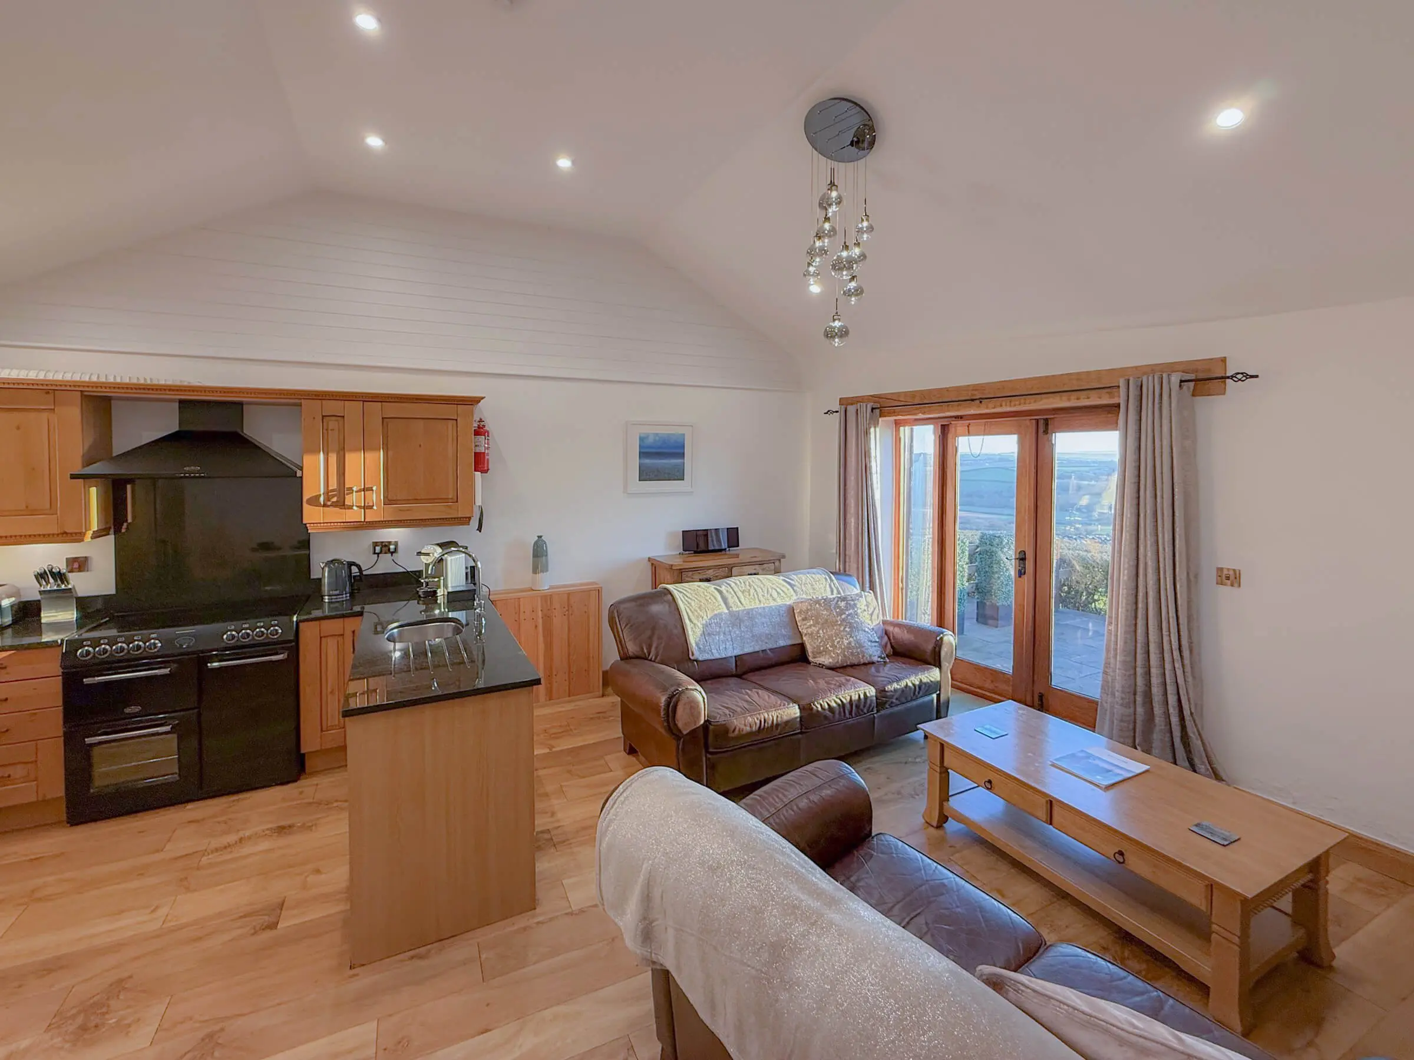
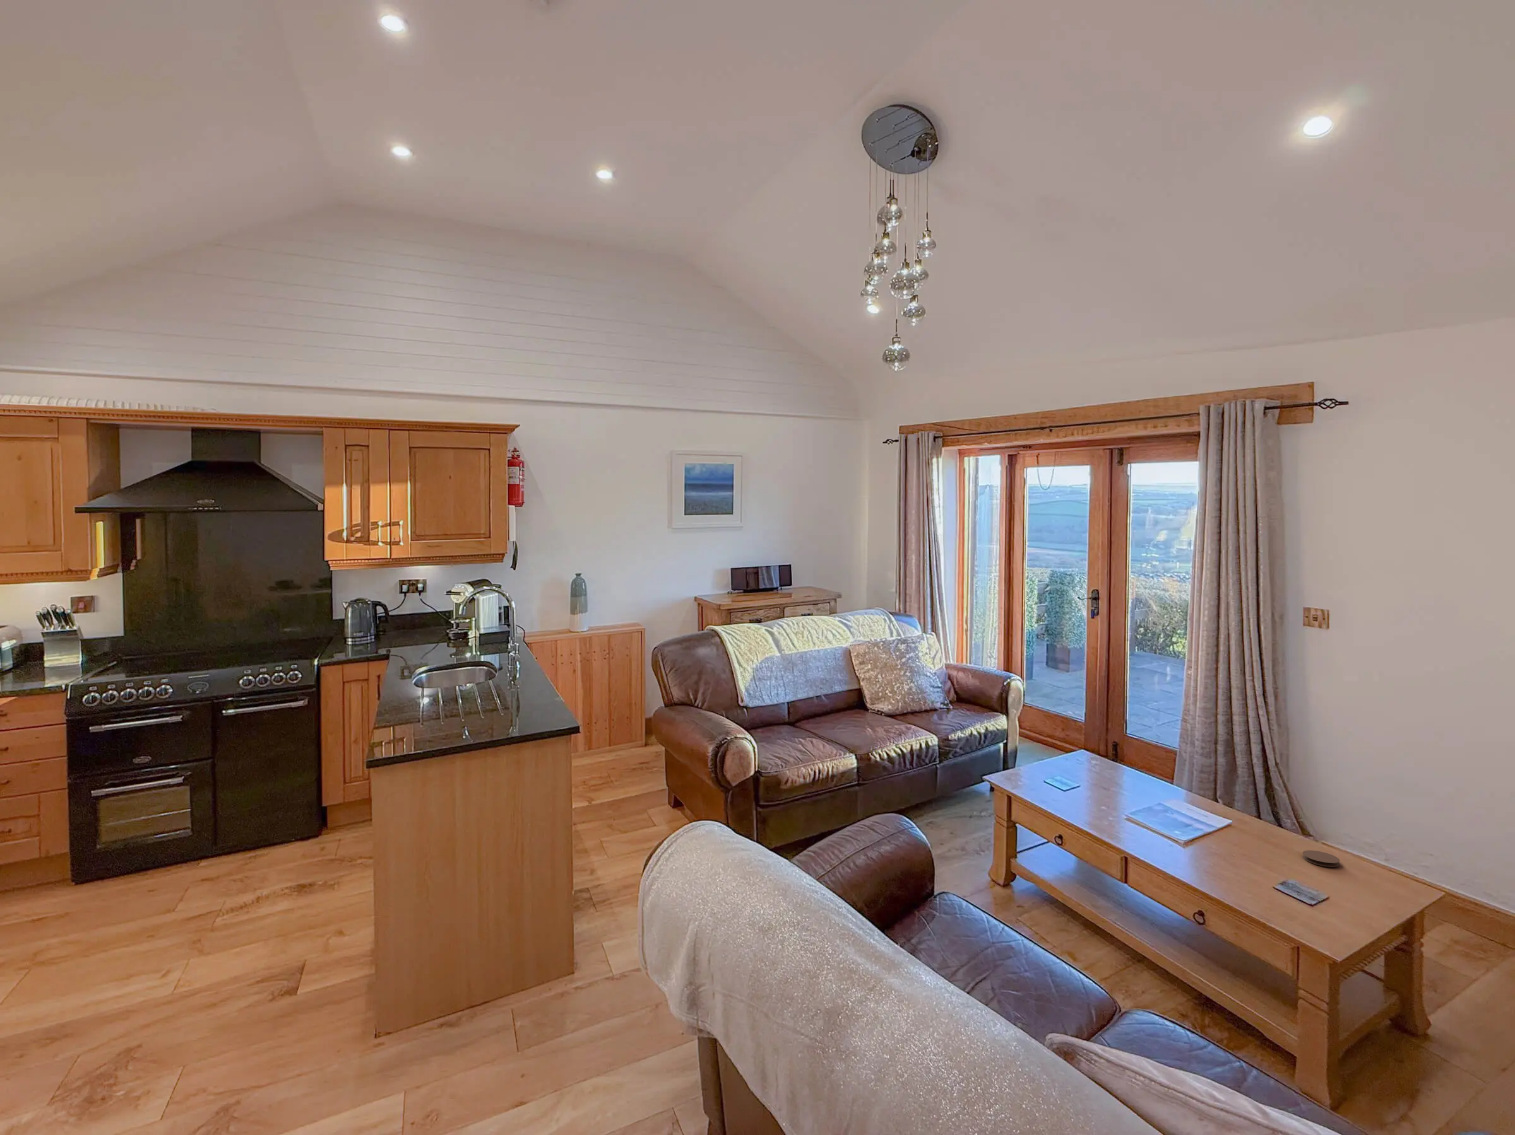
+ coaster (1321, 858)
